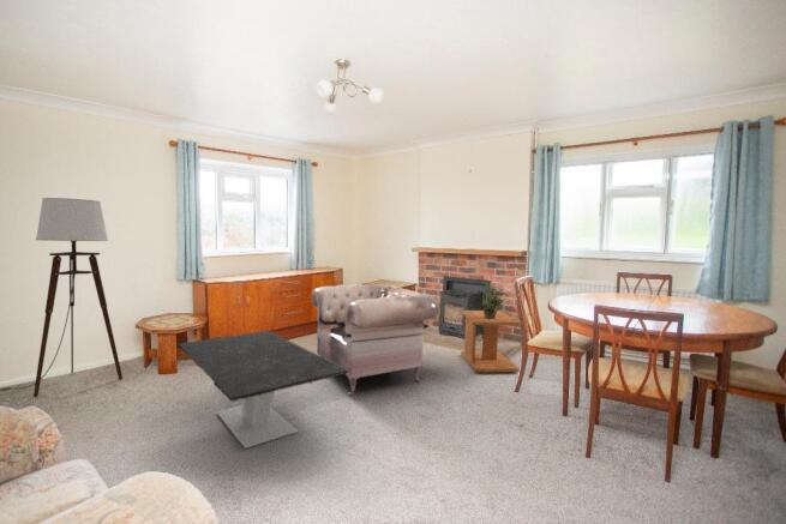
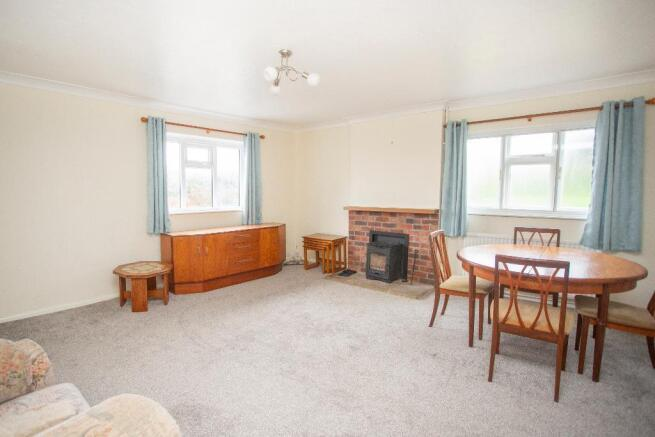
- floor lamp (55, 291)
- coffee table (254, 389)
- armchair (374, 332)
- side table (488, 339)
- potted plant (492, 299)
